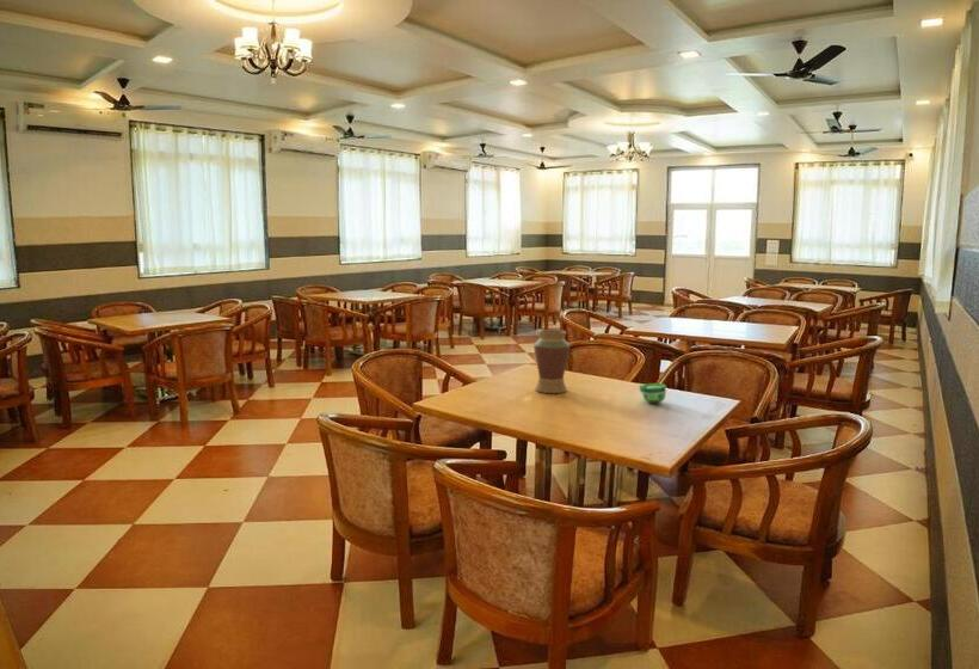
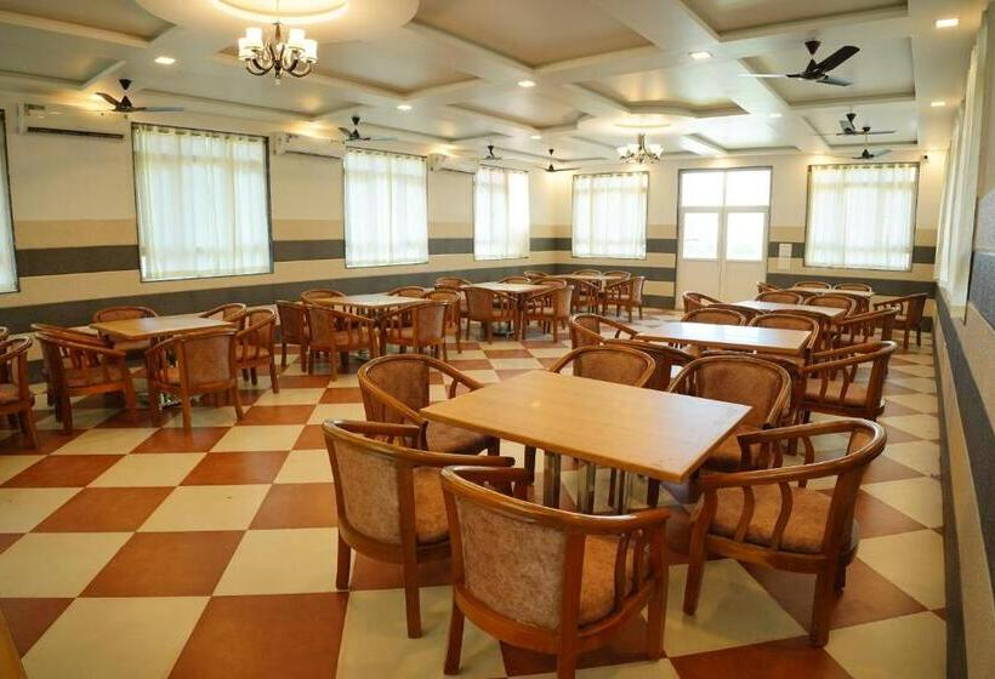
- cup (649, 392)
- vase (552, 360)
